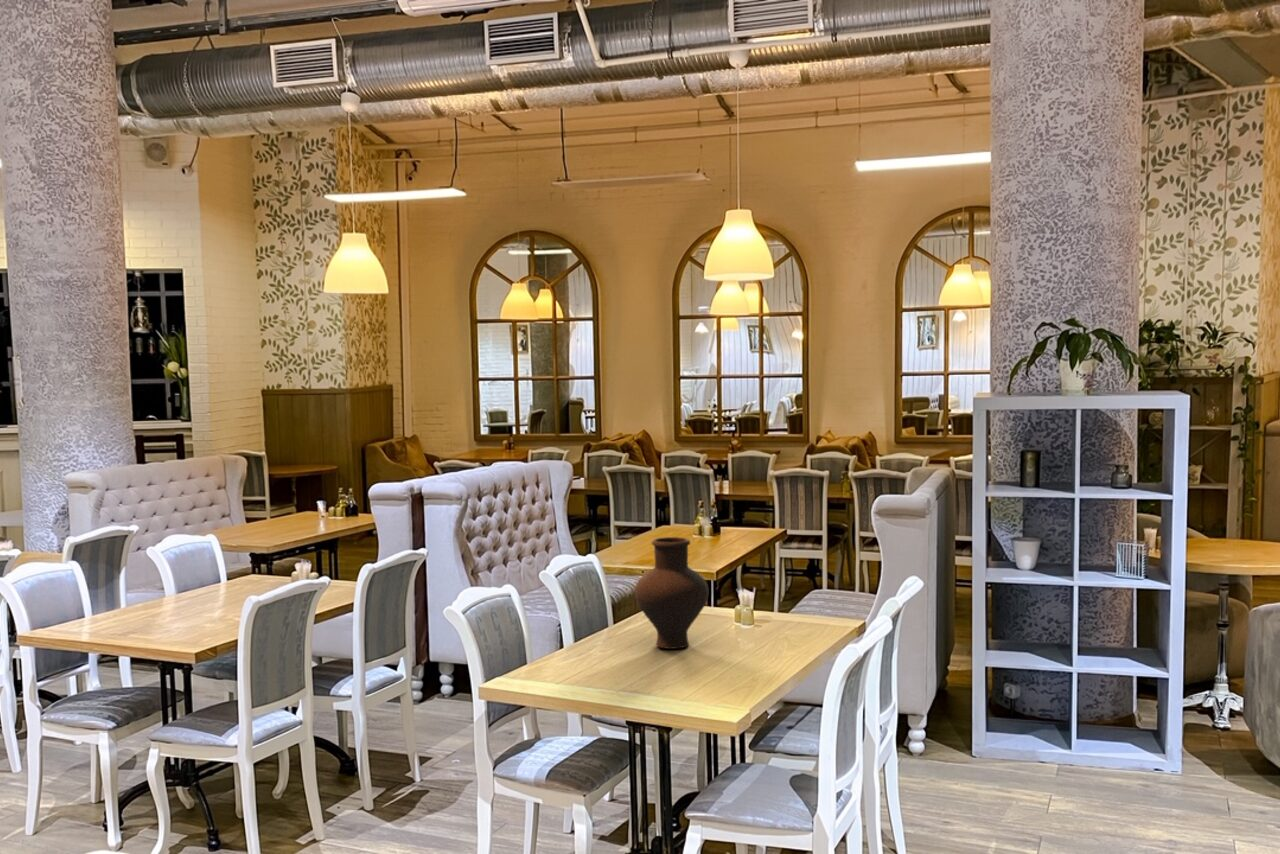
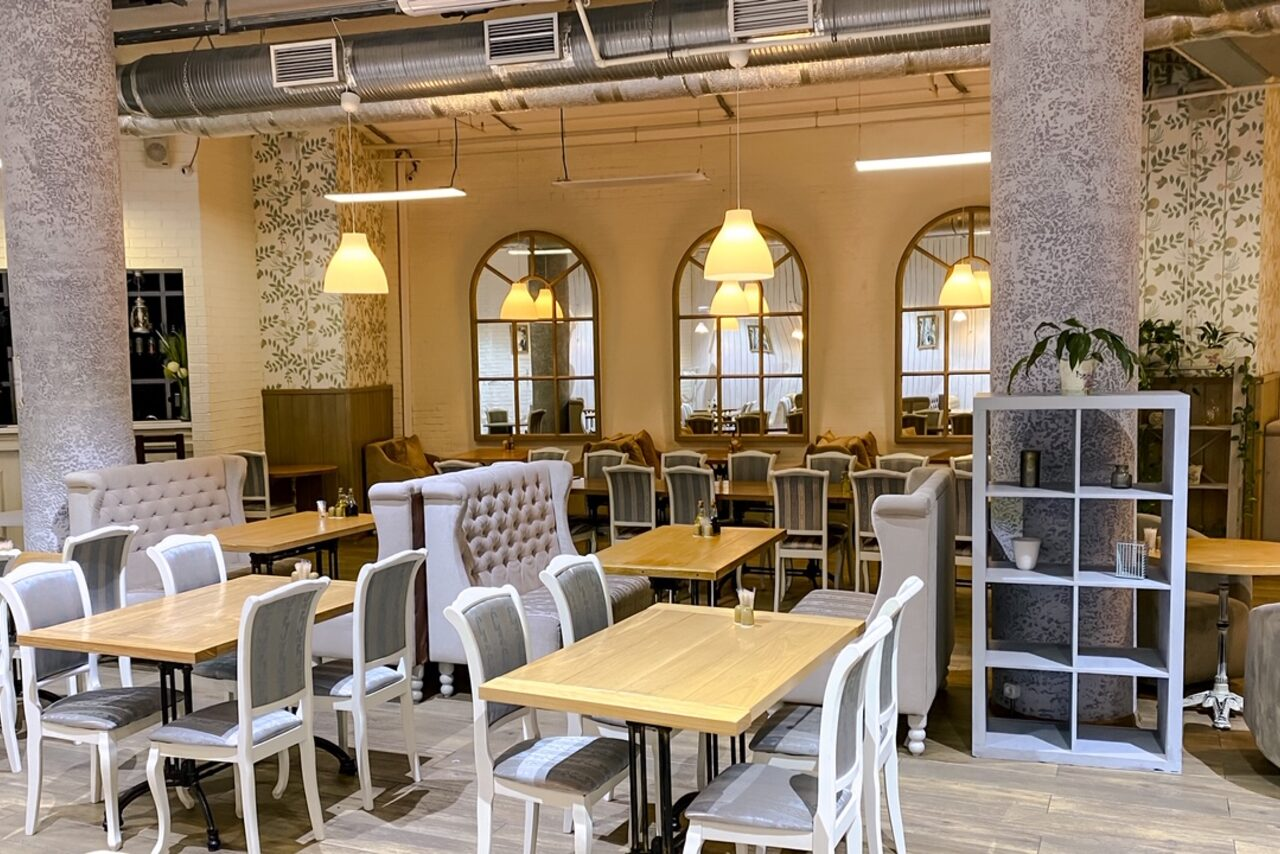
- vase (671, 593)
